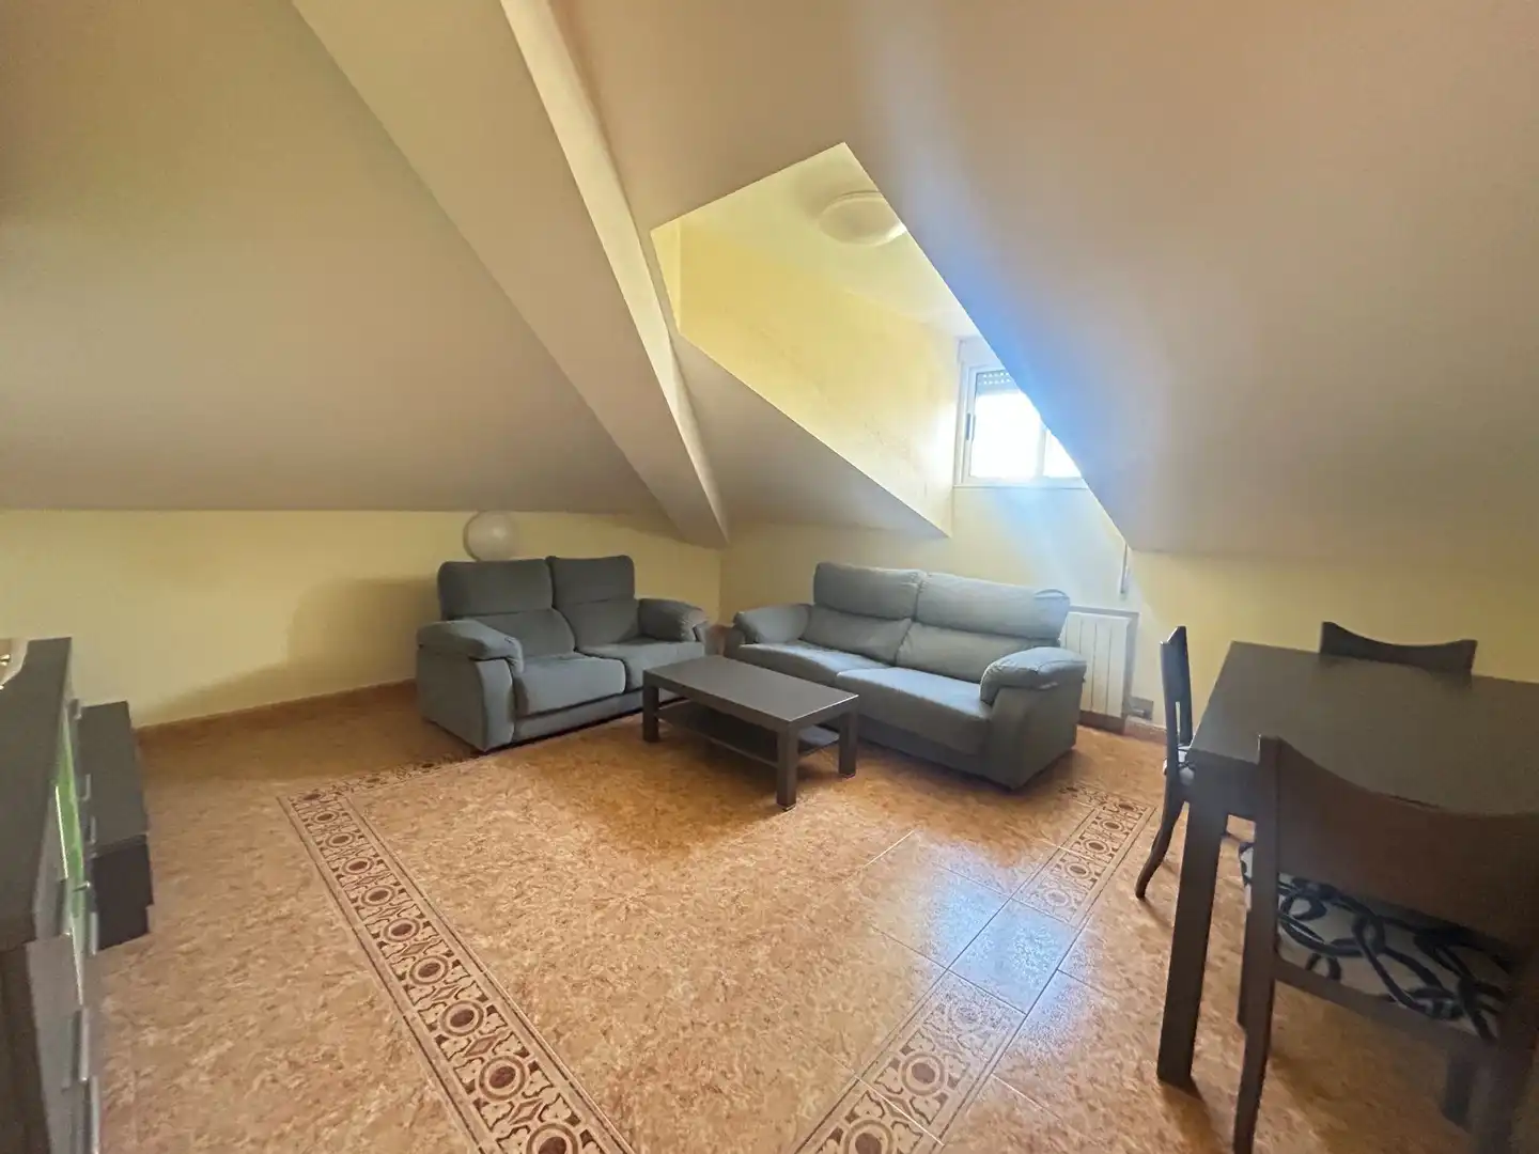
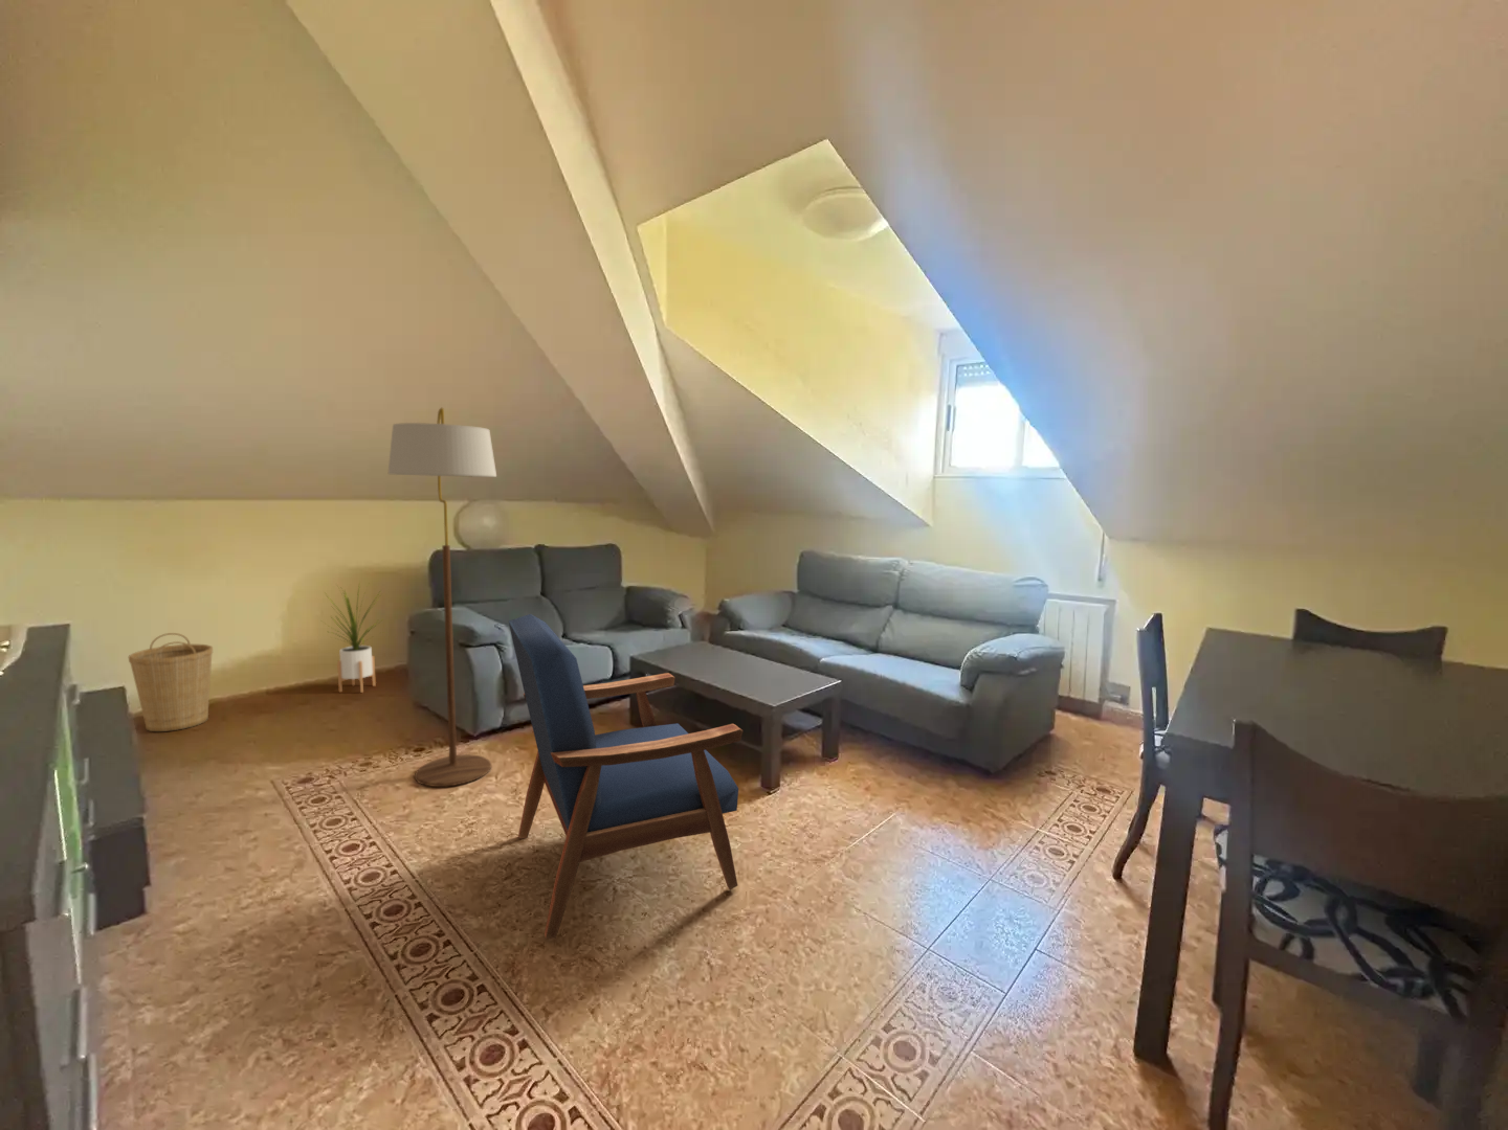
+ armchair (619, 745)
+ house plant (355, 635)
+ floor lamp (448, 593)
+ basket (173, 680)
